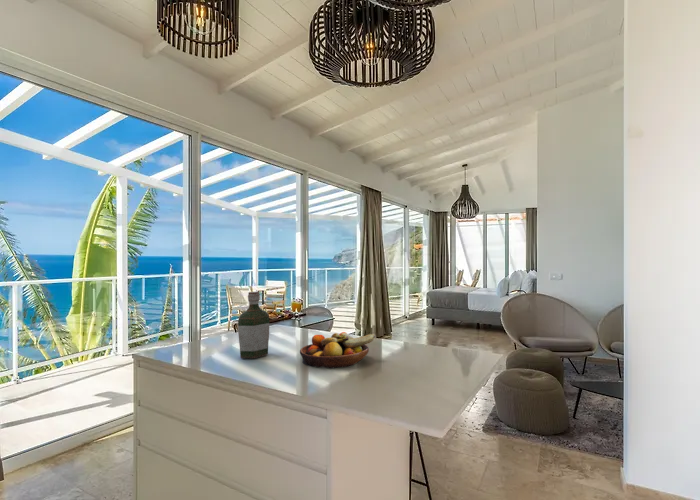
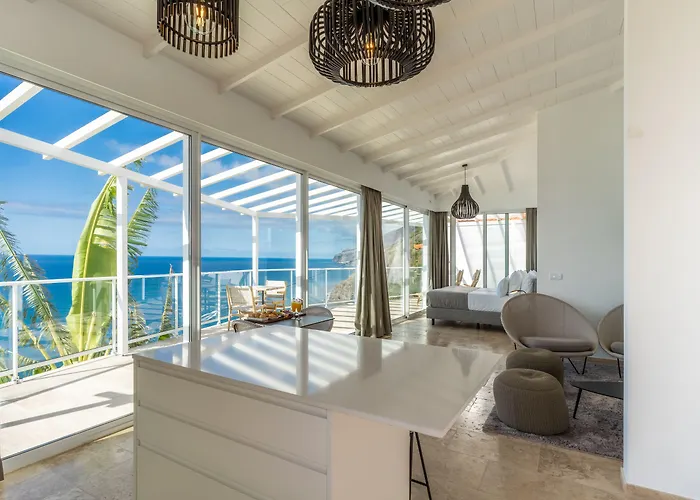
- bottle (254, 323)
- fruit bowl (335, 345)
